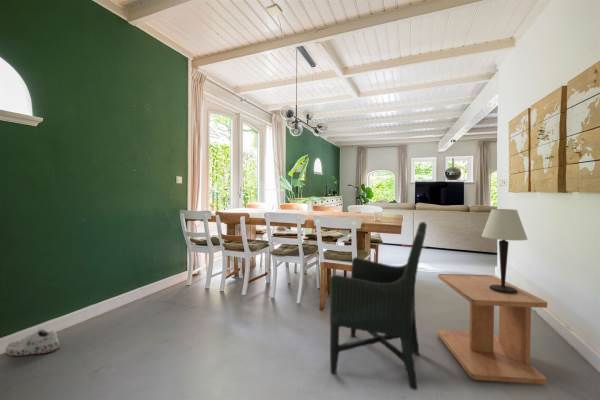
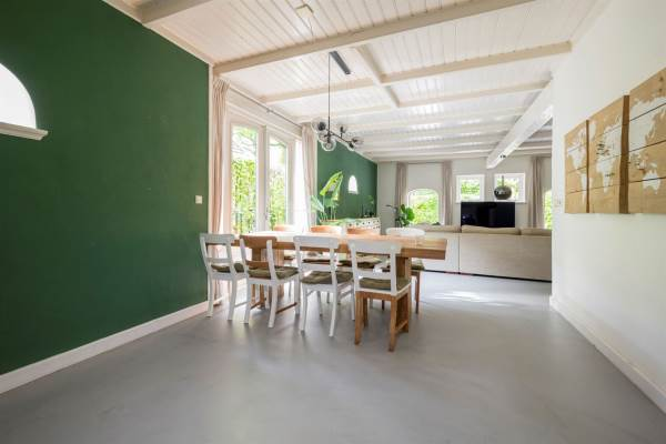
- chair (379, 291)
- side table (483, 321)
- table lamp (503, 249)
- shoe (32, 340)
